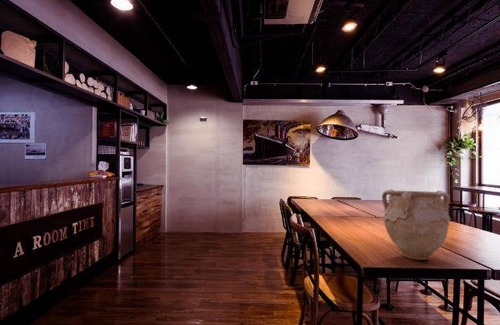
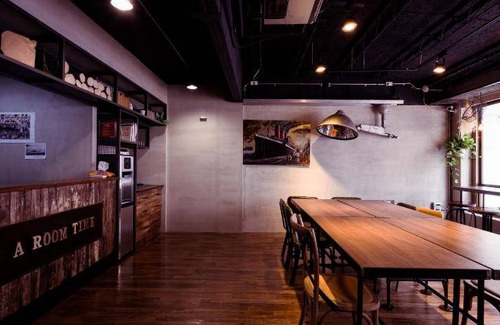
- vase (414, 223)
